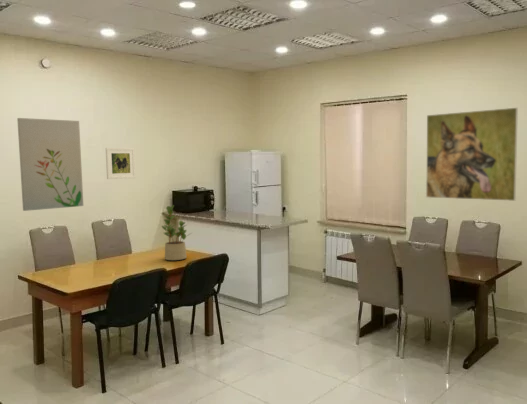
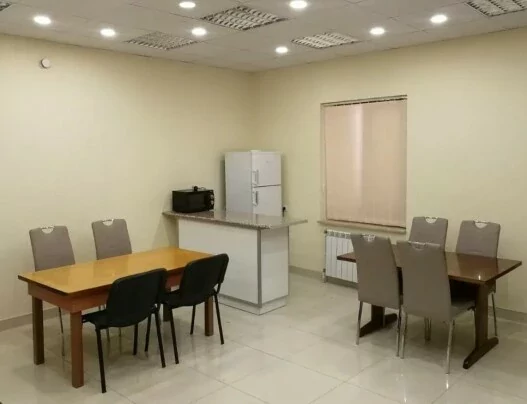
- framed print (120, 163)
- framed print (468, 155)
- wall art (52, 164)
- potted plant (177, 232)
